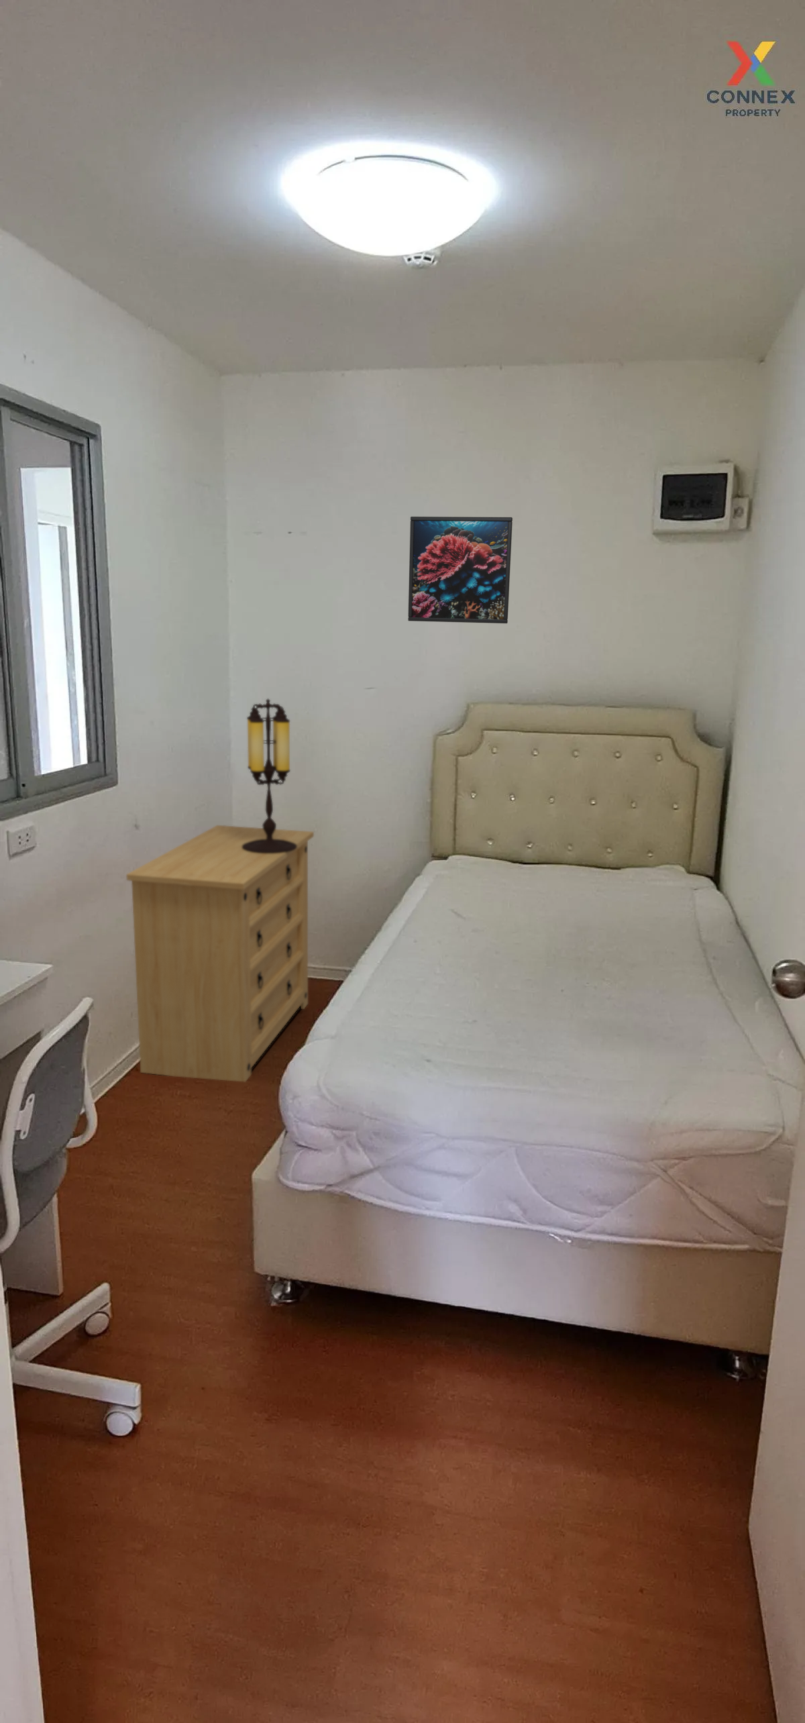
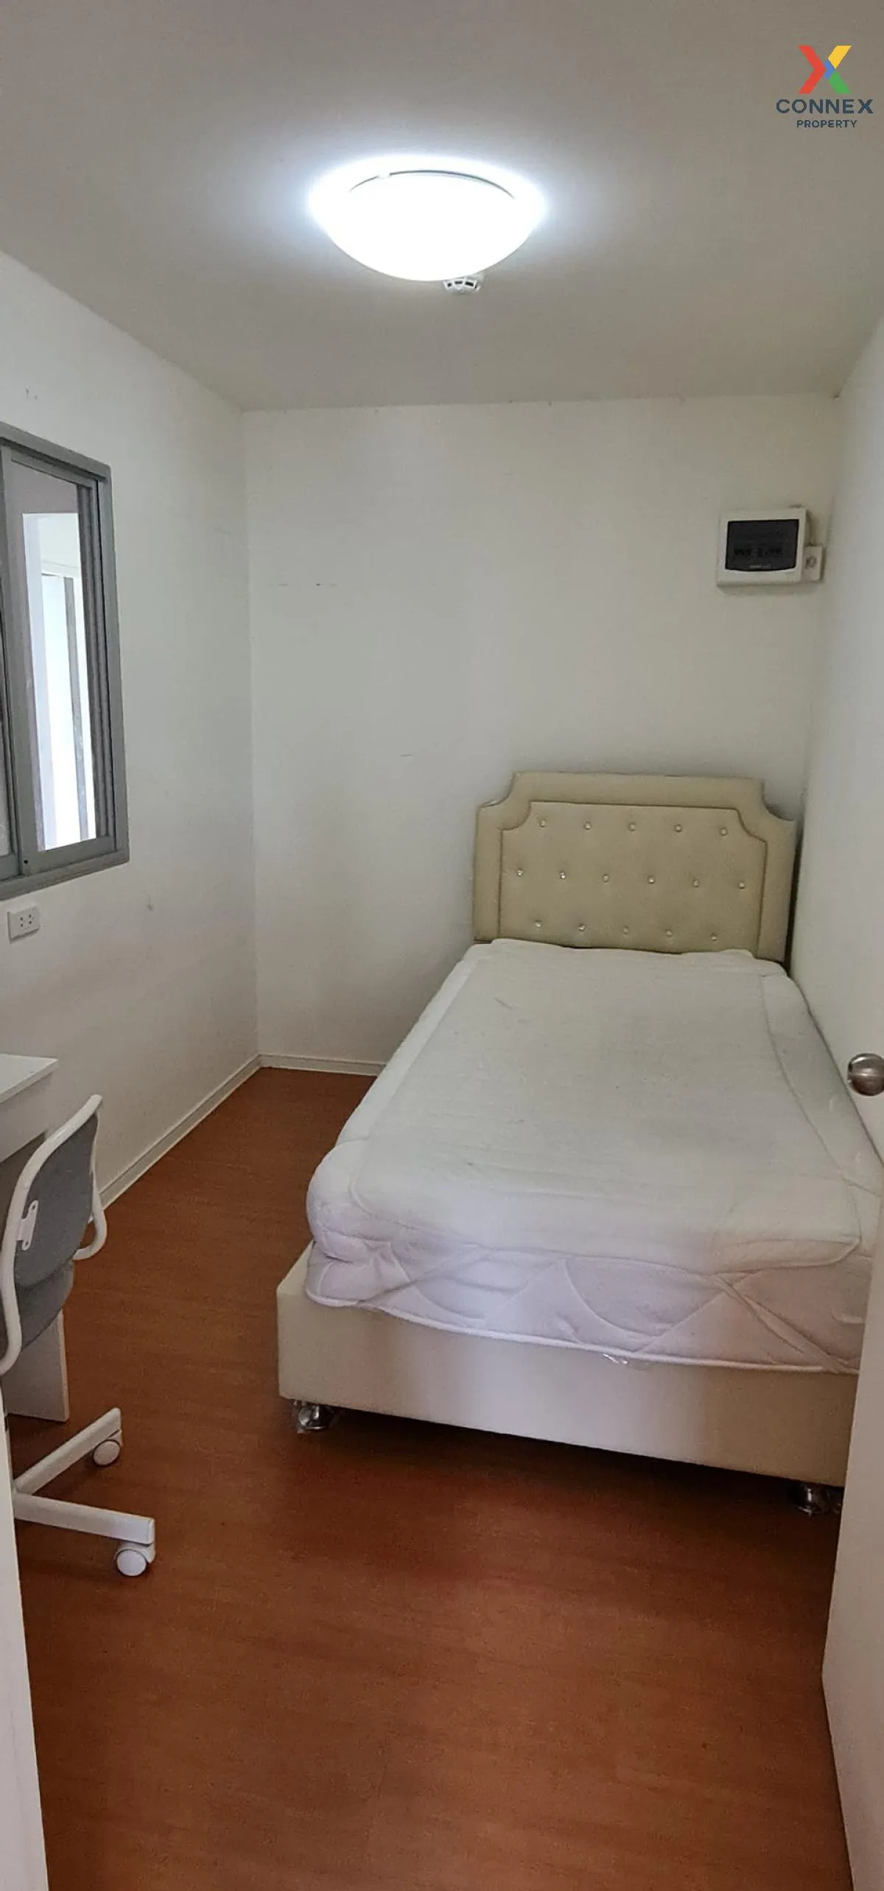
- table lamp (268, 772)
- dresser (231, 945)
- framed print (459, 569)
